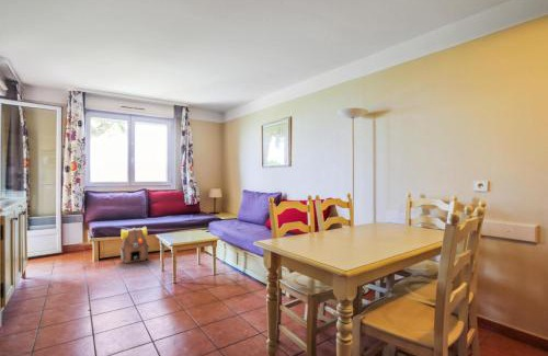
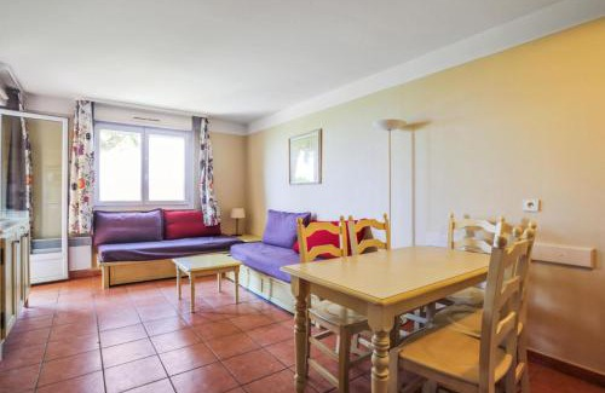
- backpack (133, 242)
